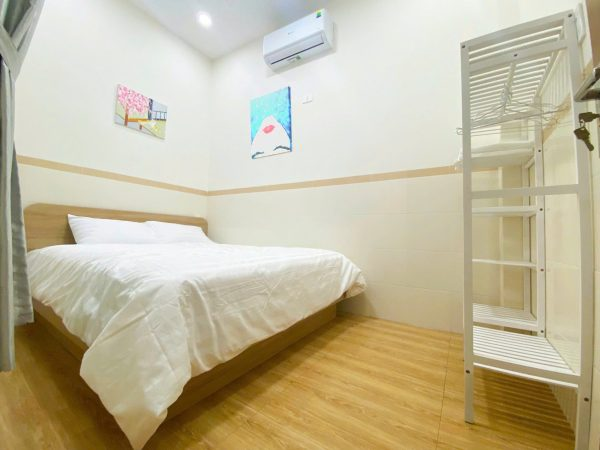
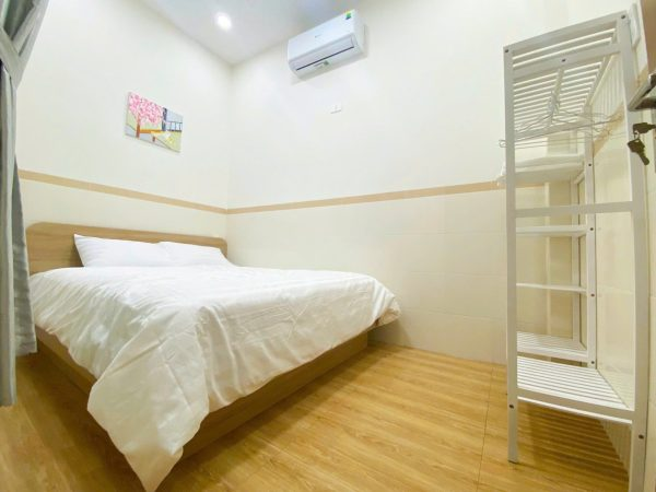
- wall art (270, 124)
